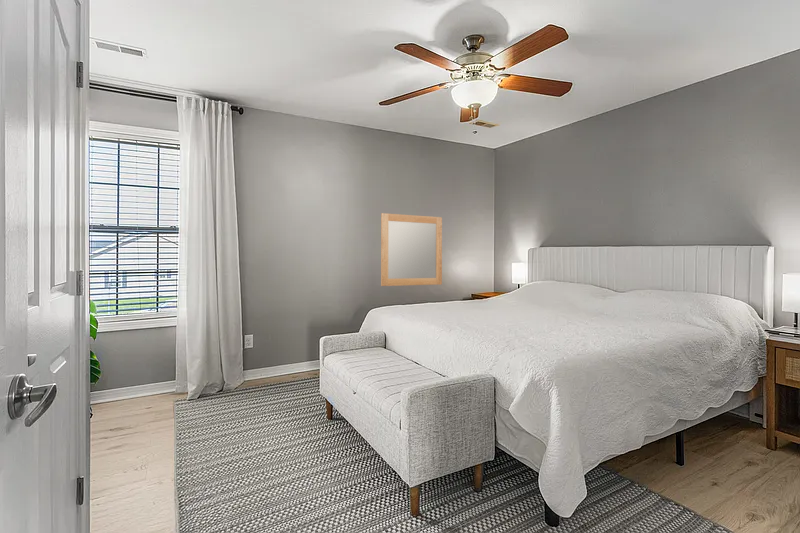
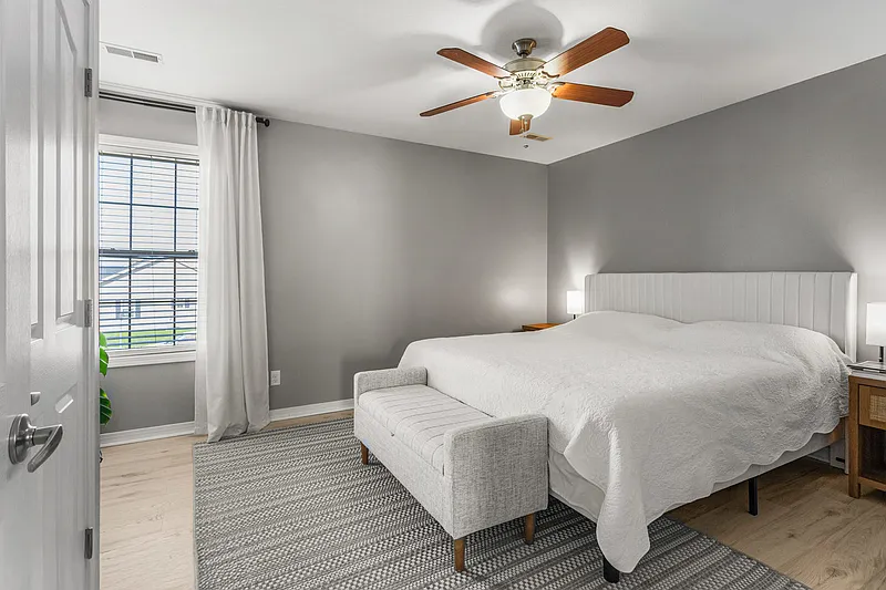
- home mirror (412, 250)
